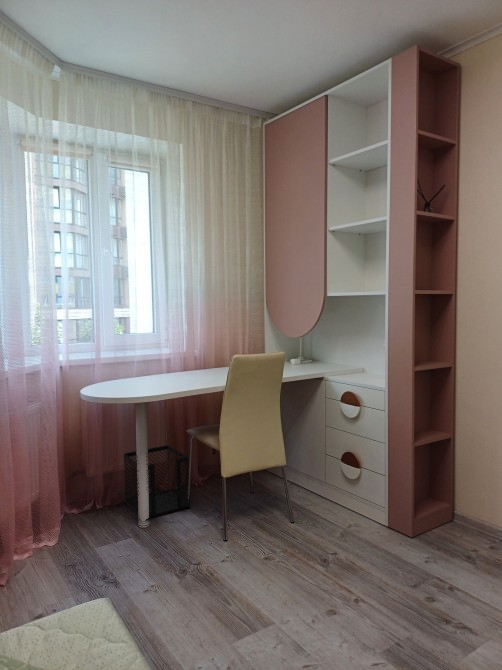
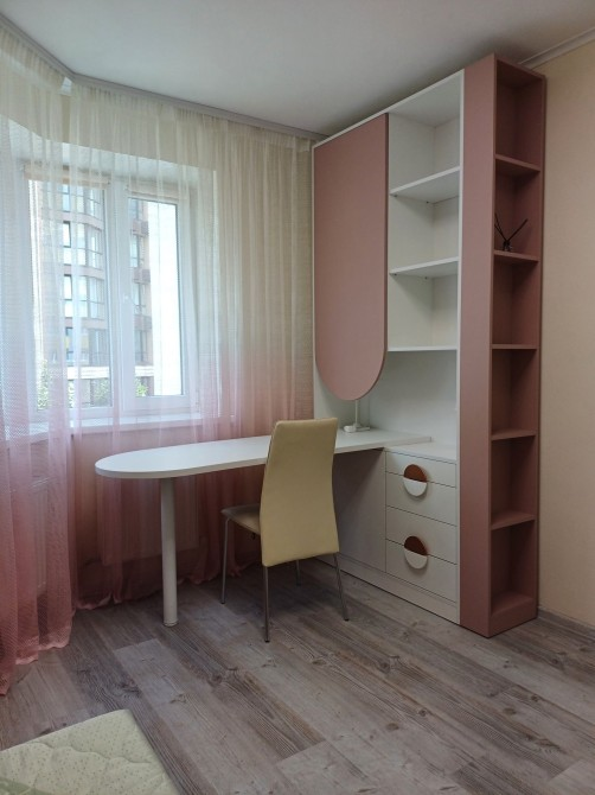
- wastebasket (155, 479)
